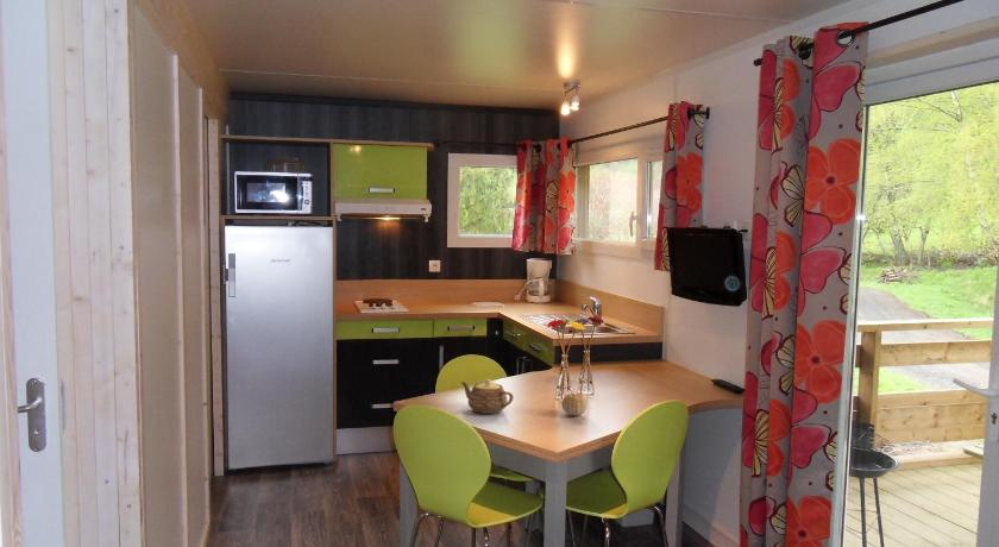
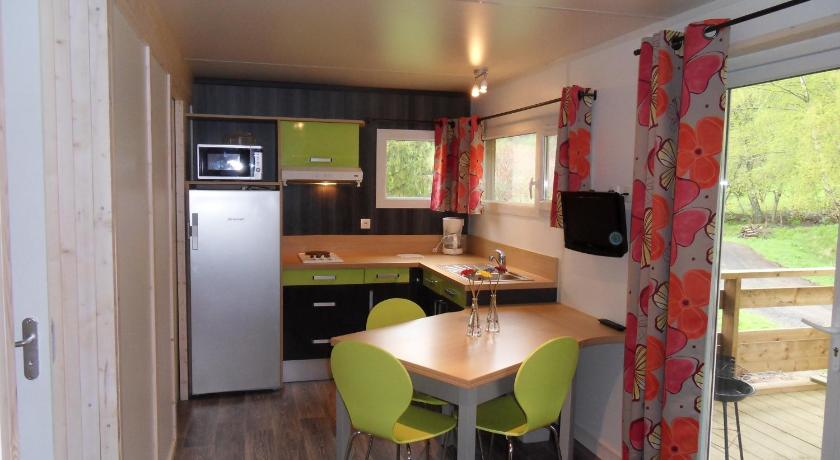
- teapot (485, 395)
- fruit (573, 404)
